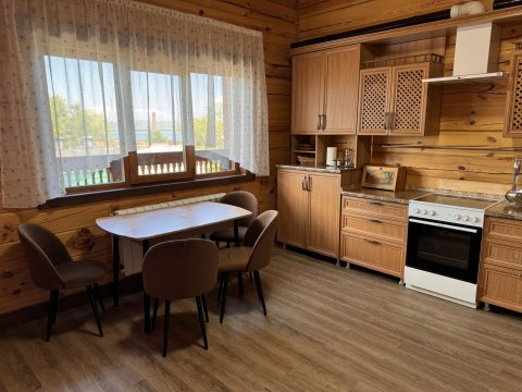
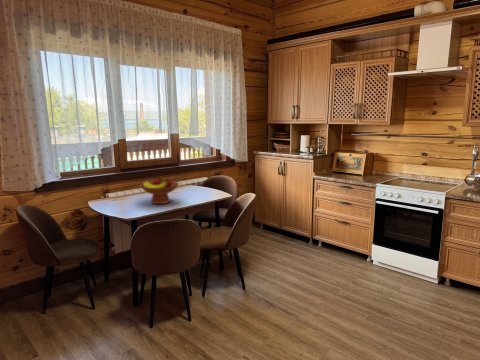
+ fruit bowl (159, 189)
